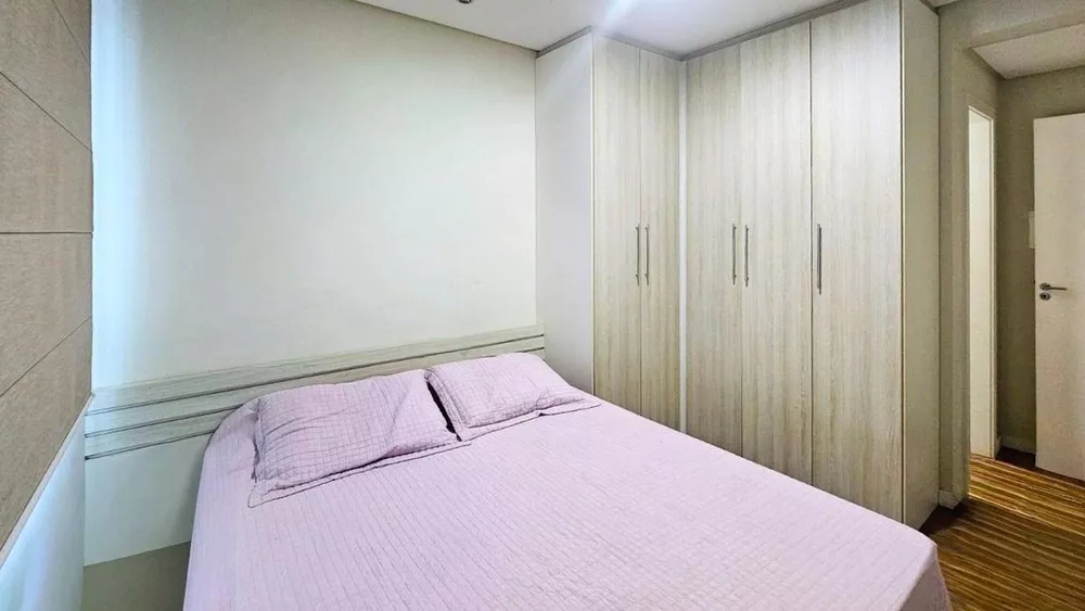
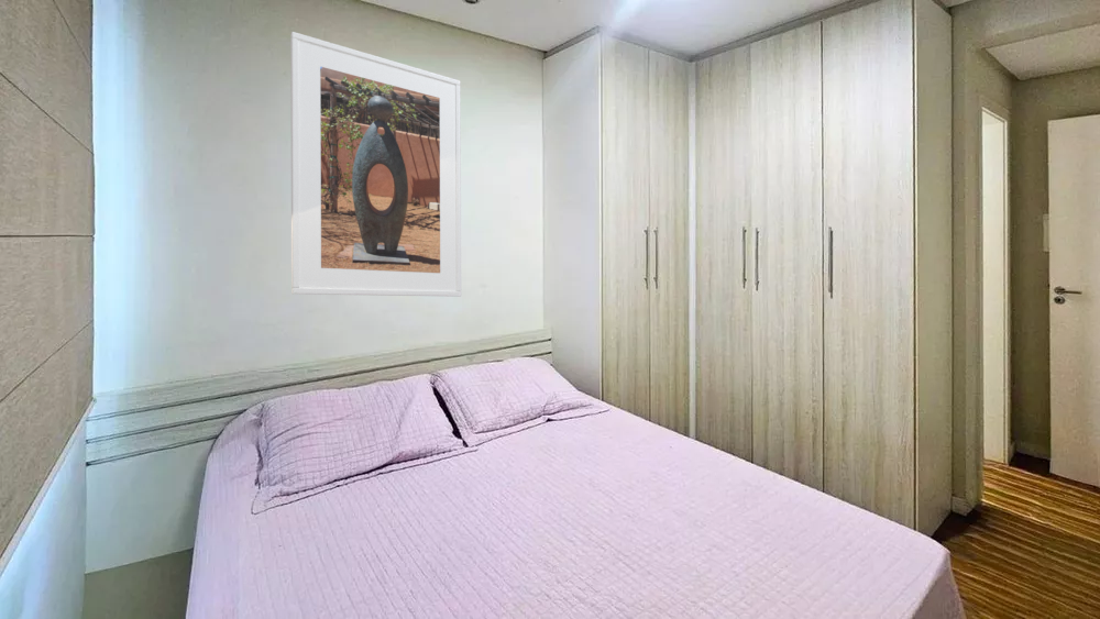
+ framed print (384, 177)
